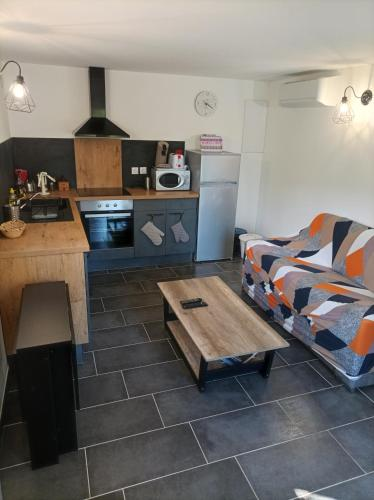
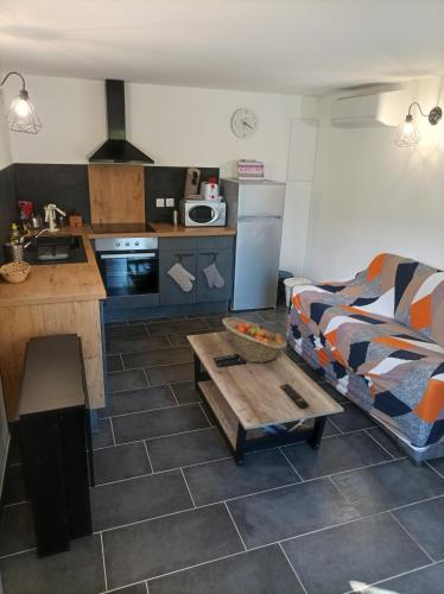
+ fruit basket (253, 337)
+ remote control (293, 394)
